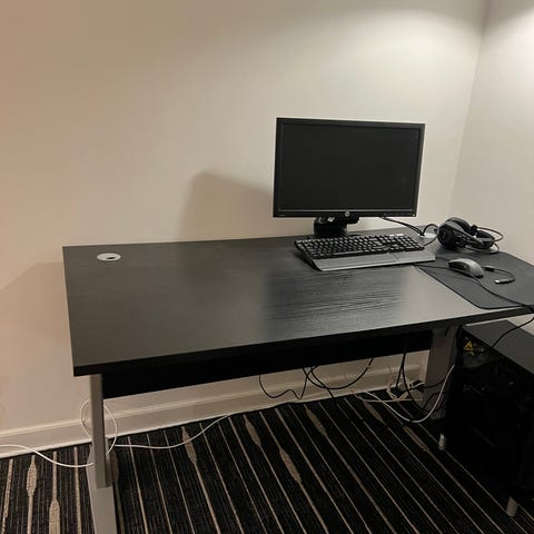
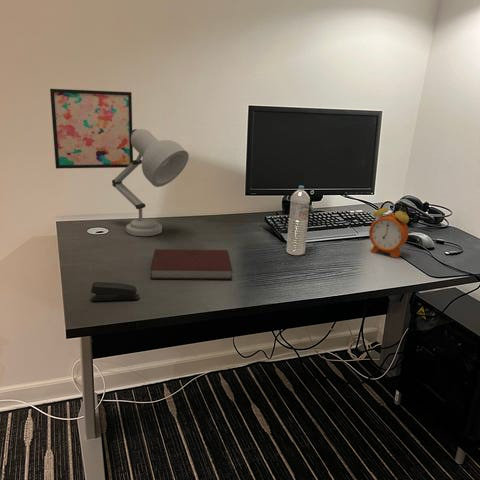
+ notebook (191, 263)
+ desk lamp (150, 182)
+ stapler (115, 290)
+ water bottle (298, 220)
+ wall art (93, 130)
+ alarm clock (389, 227)
